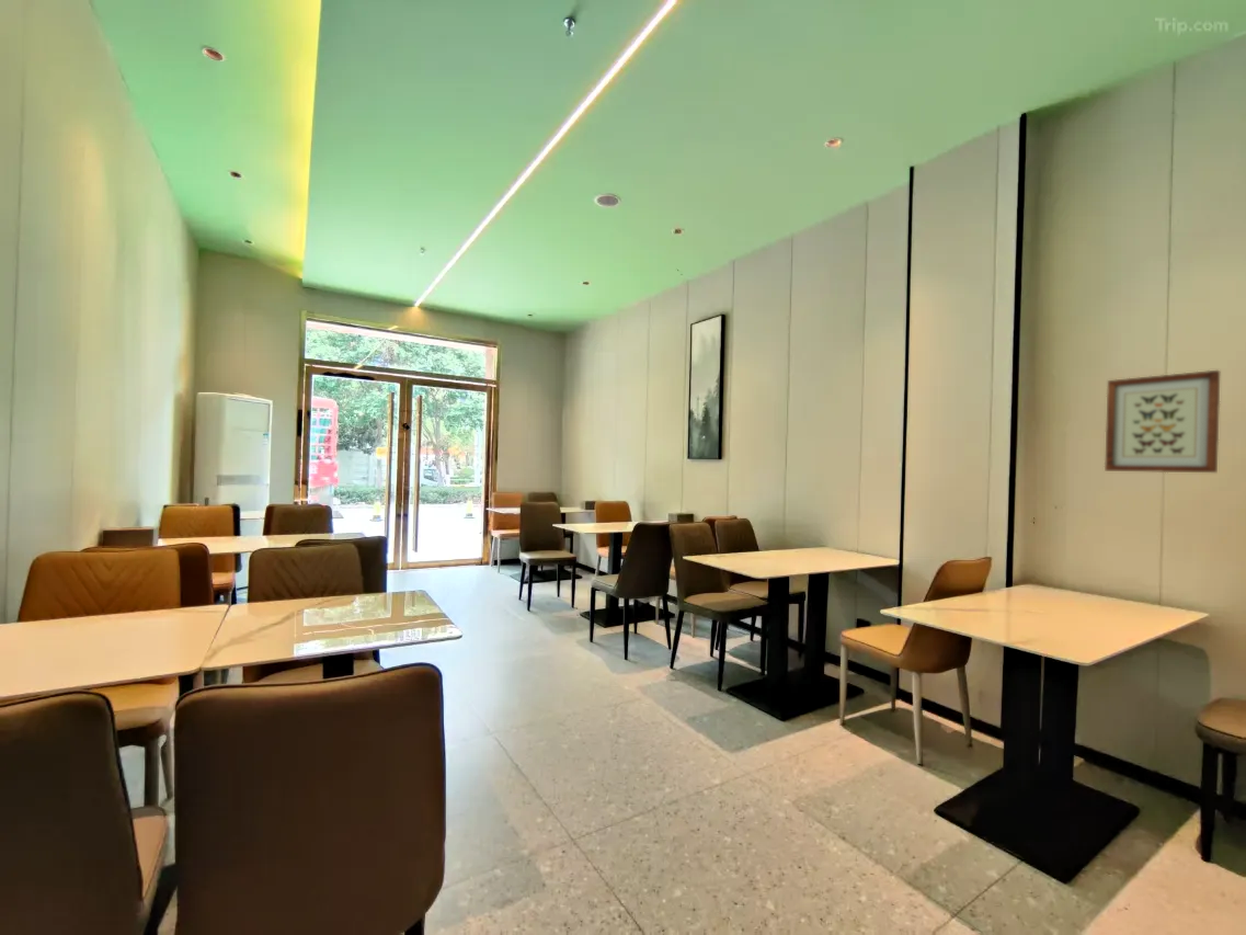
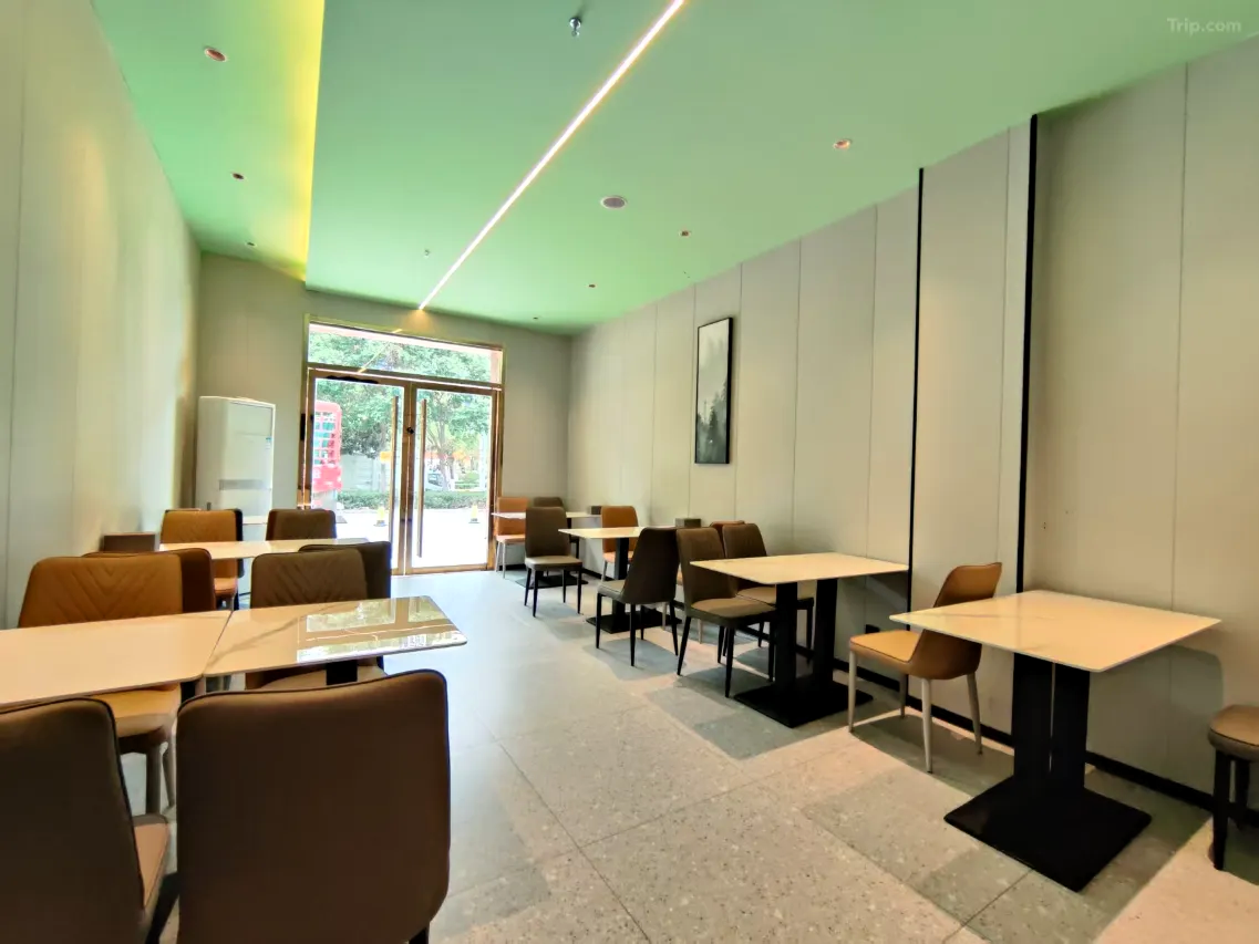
- wall art (1158, 423)
